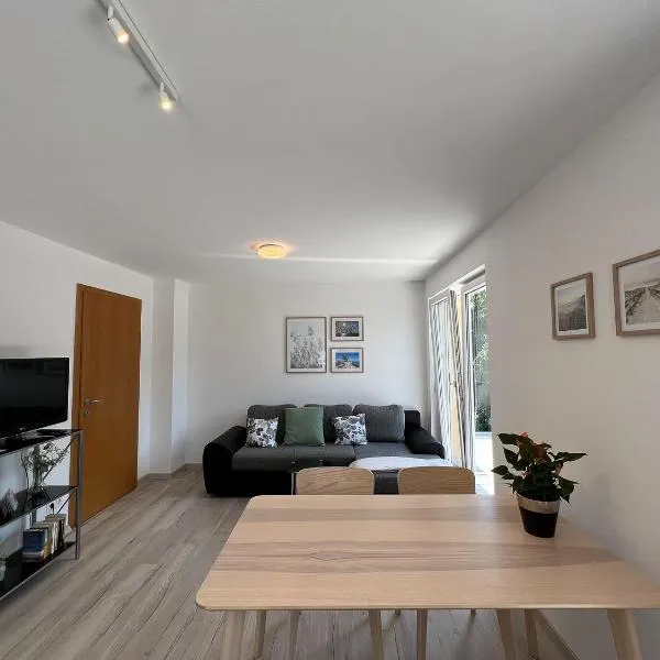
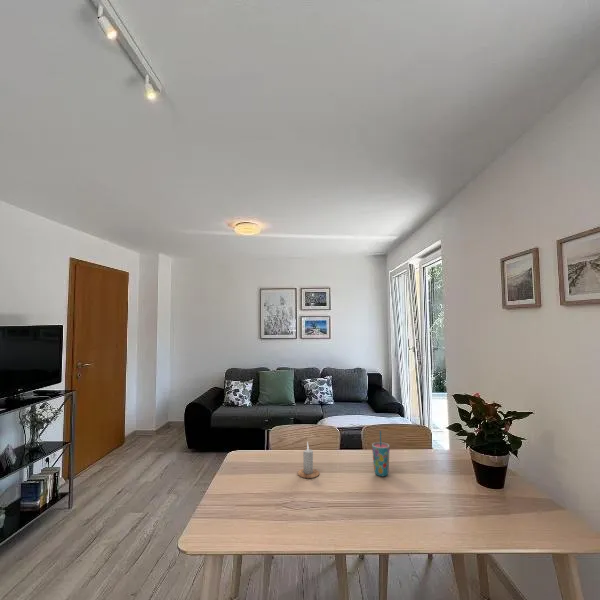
+ cup (380, 452)
+ candle (308, 457)
